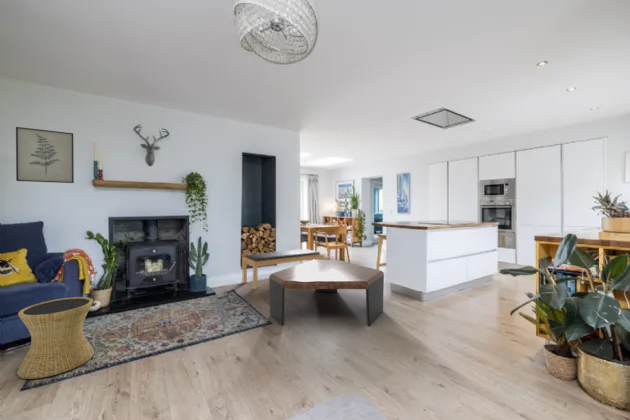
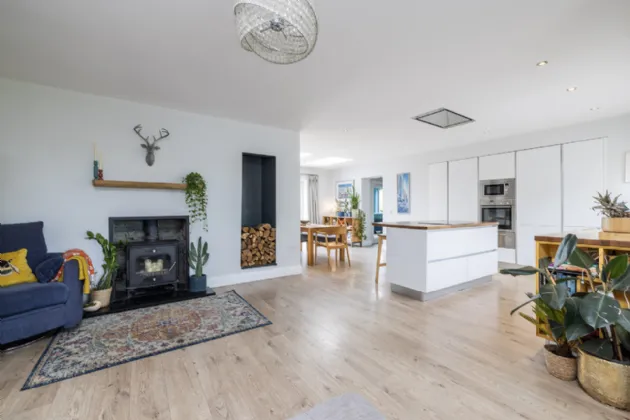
- side table (58, 334)
- wall art (46, 156)
- bench (284, 262)
- coffee table (321, 289)
